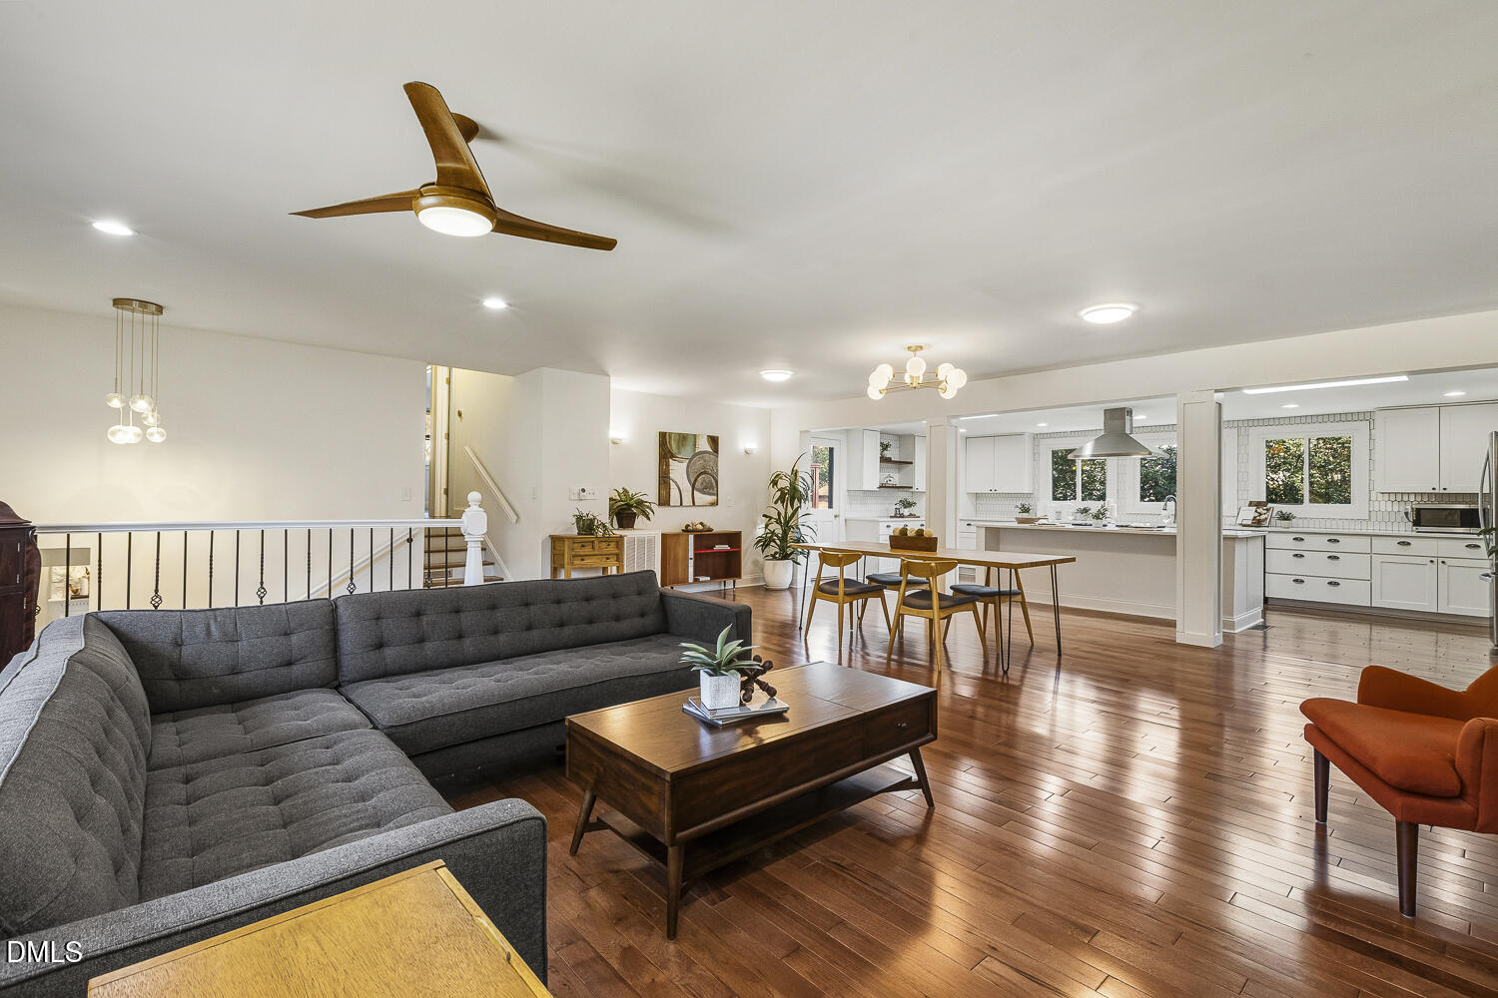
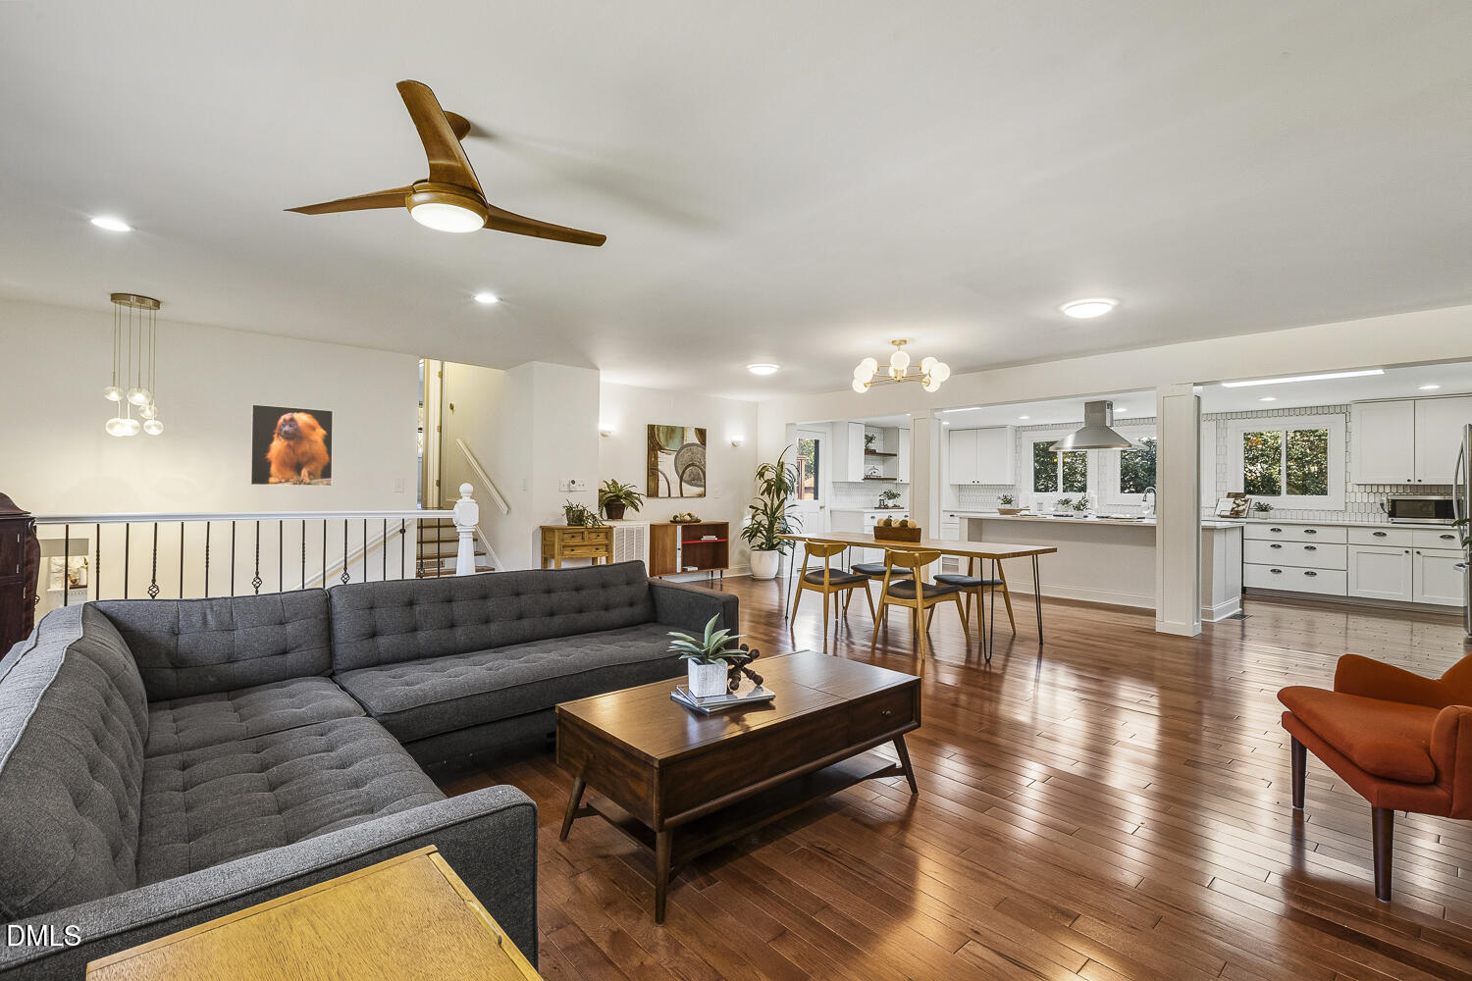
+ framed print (292, 447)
